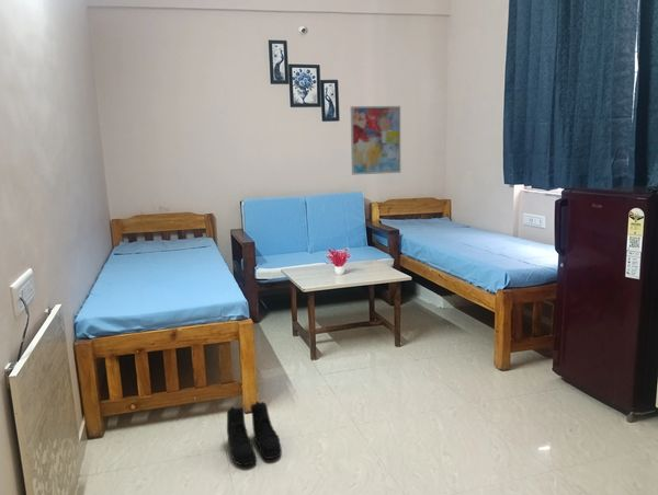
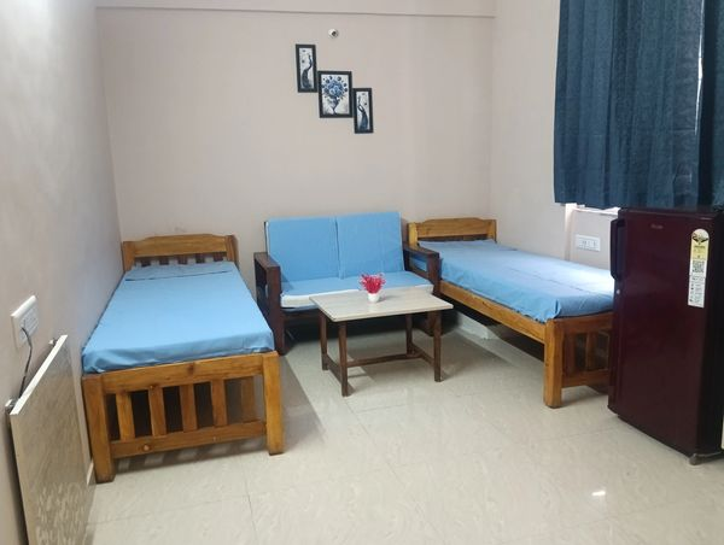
- wall art (375, 140)
- boots (253, 429)
